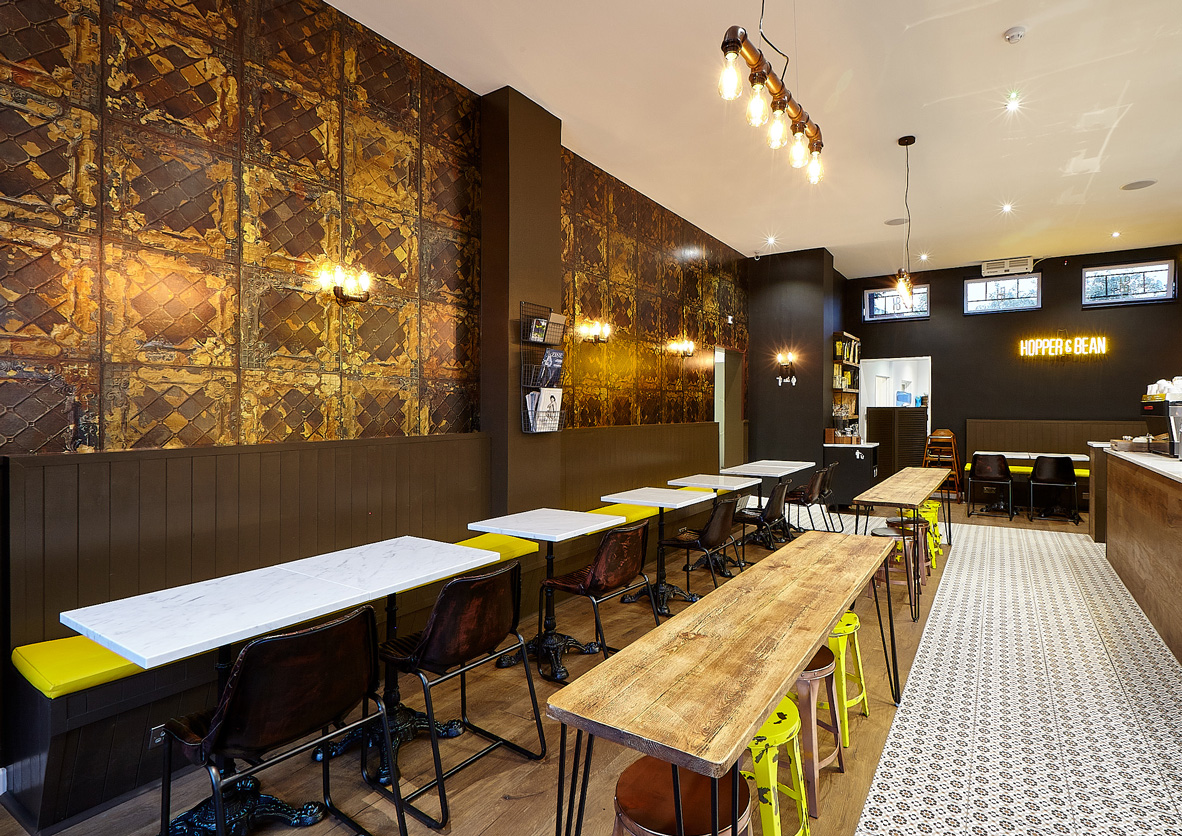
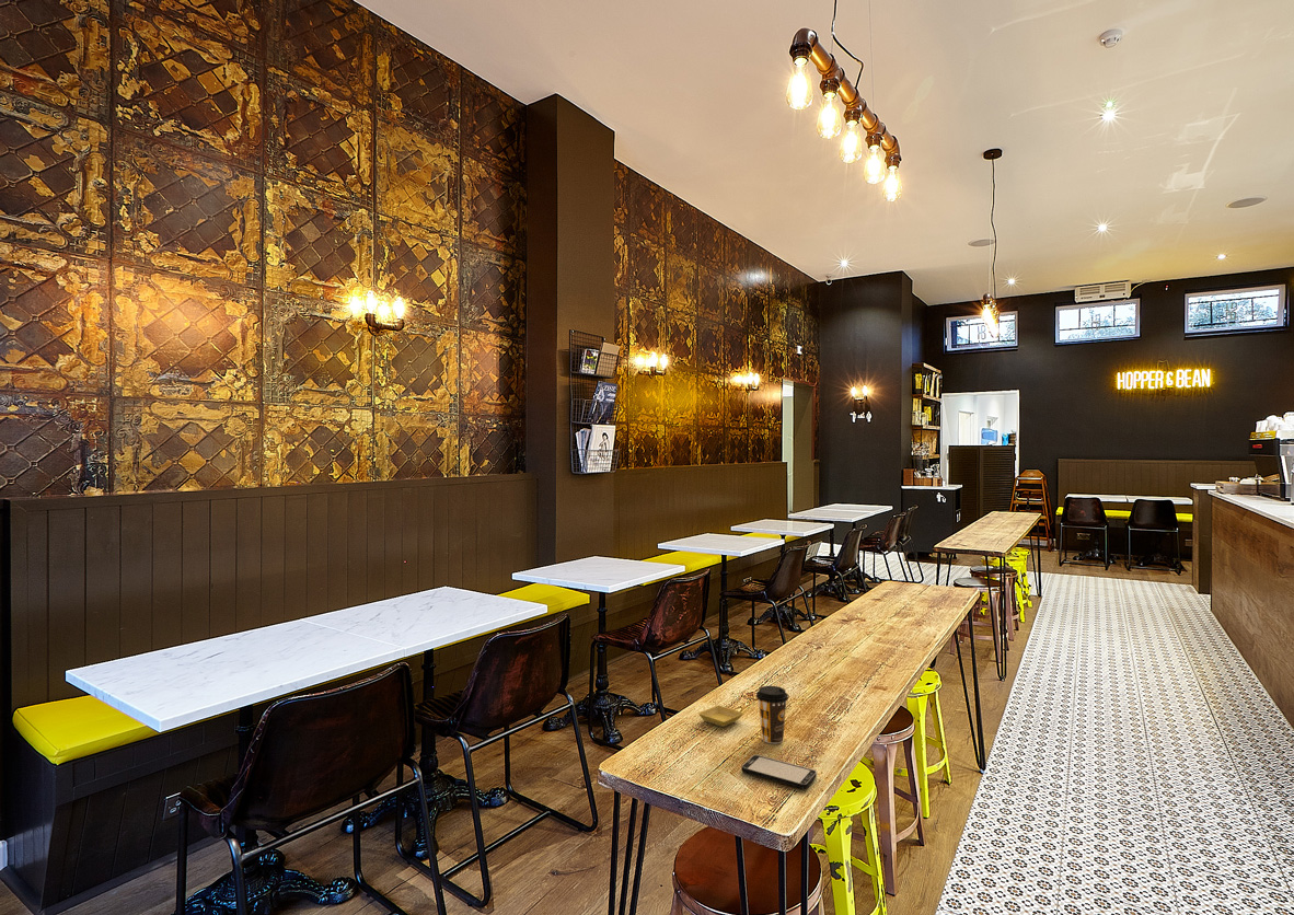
+ coffee cup (772, 714)
+ saucer (720, 717)
+ smartphone (778, 771)
